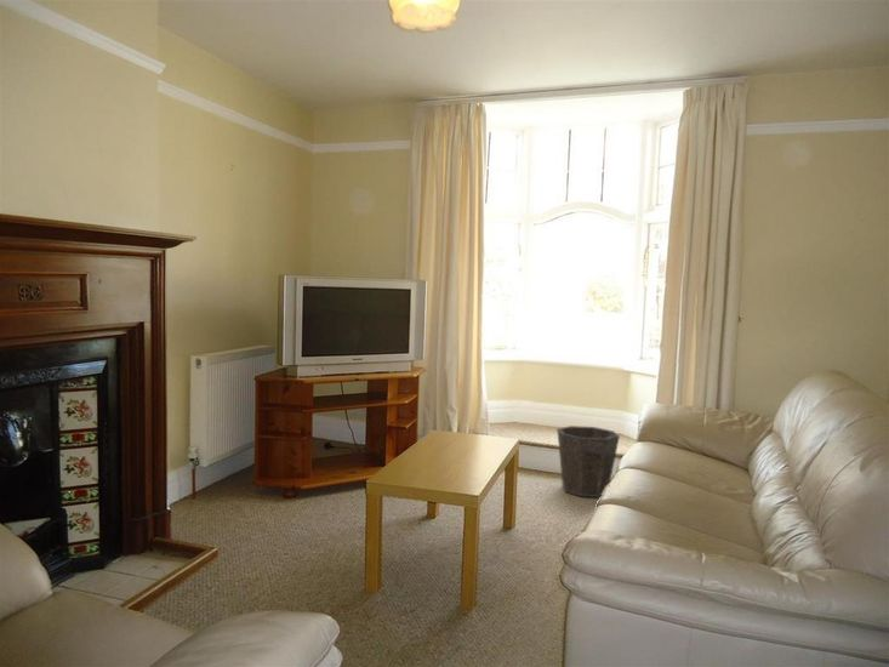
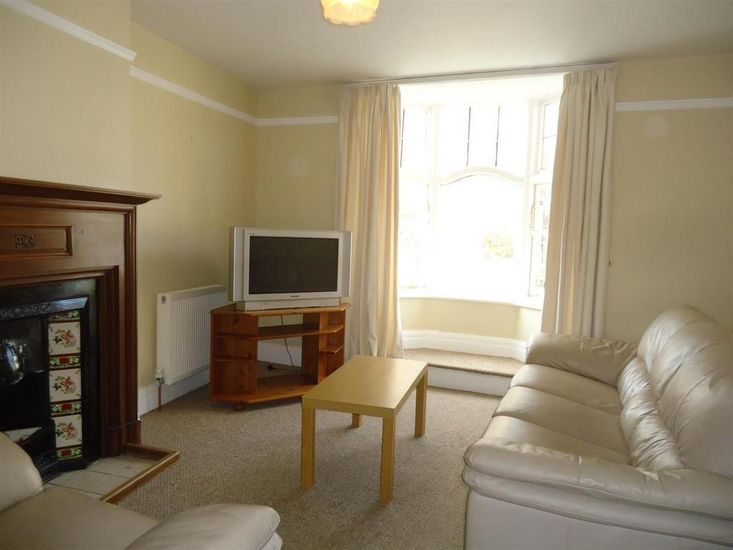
- waste bin (586, 461)
